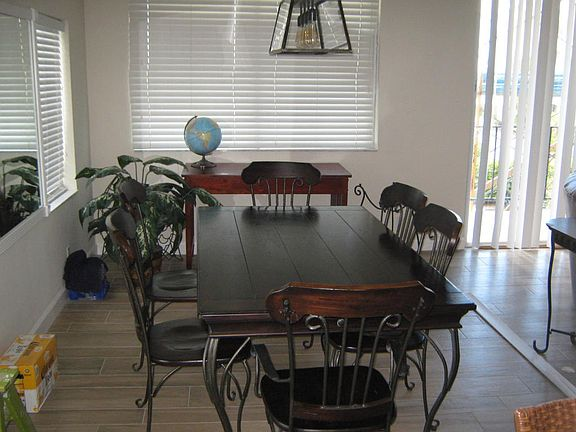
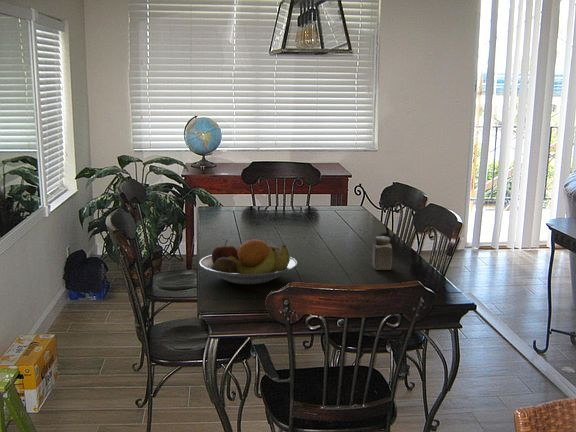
+ salt shaker (382, 252)
+ fruit bowl (248, 257)
